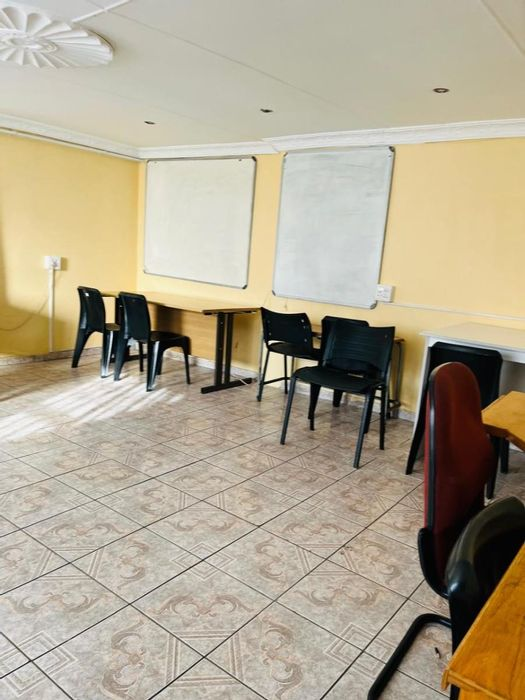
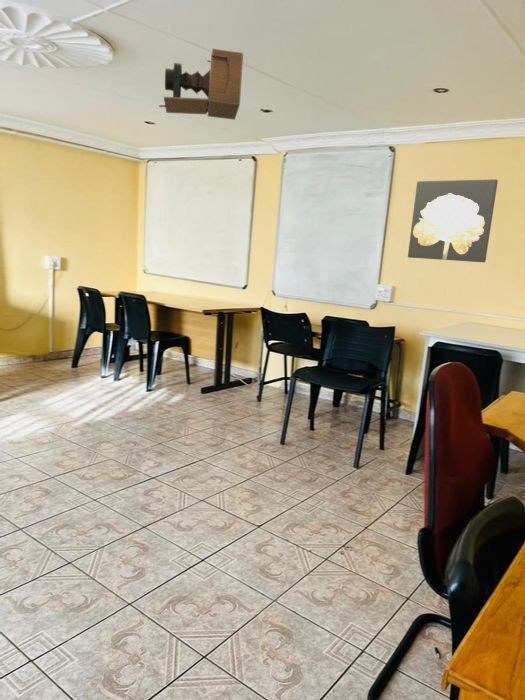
+ wall art (450, 220)
+ projector (199, 85)
